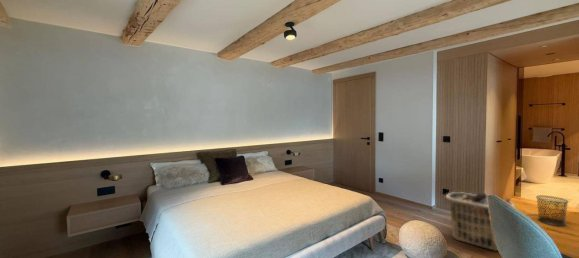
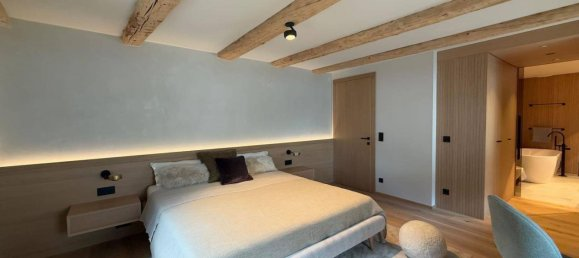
- waste bin (552, 210)
- clothes hamper (477, 216)
